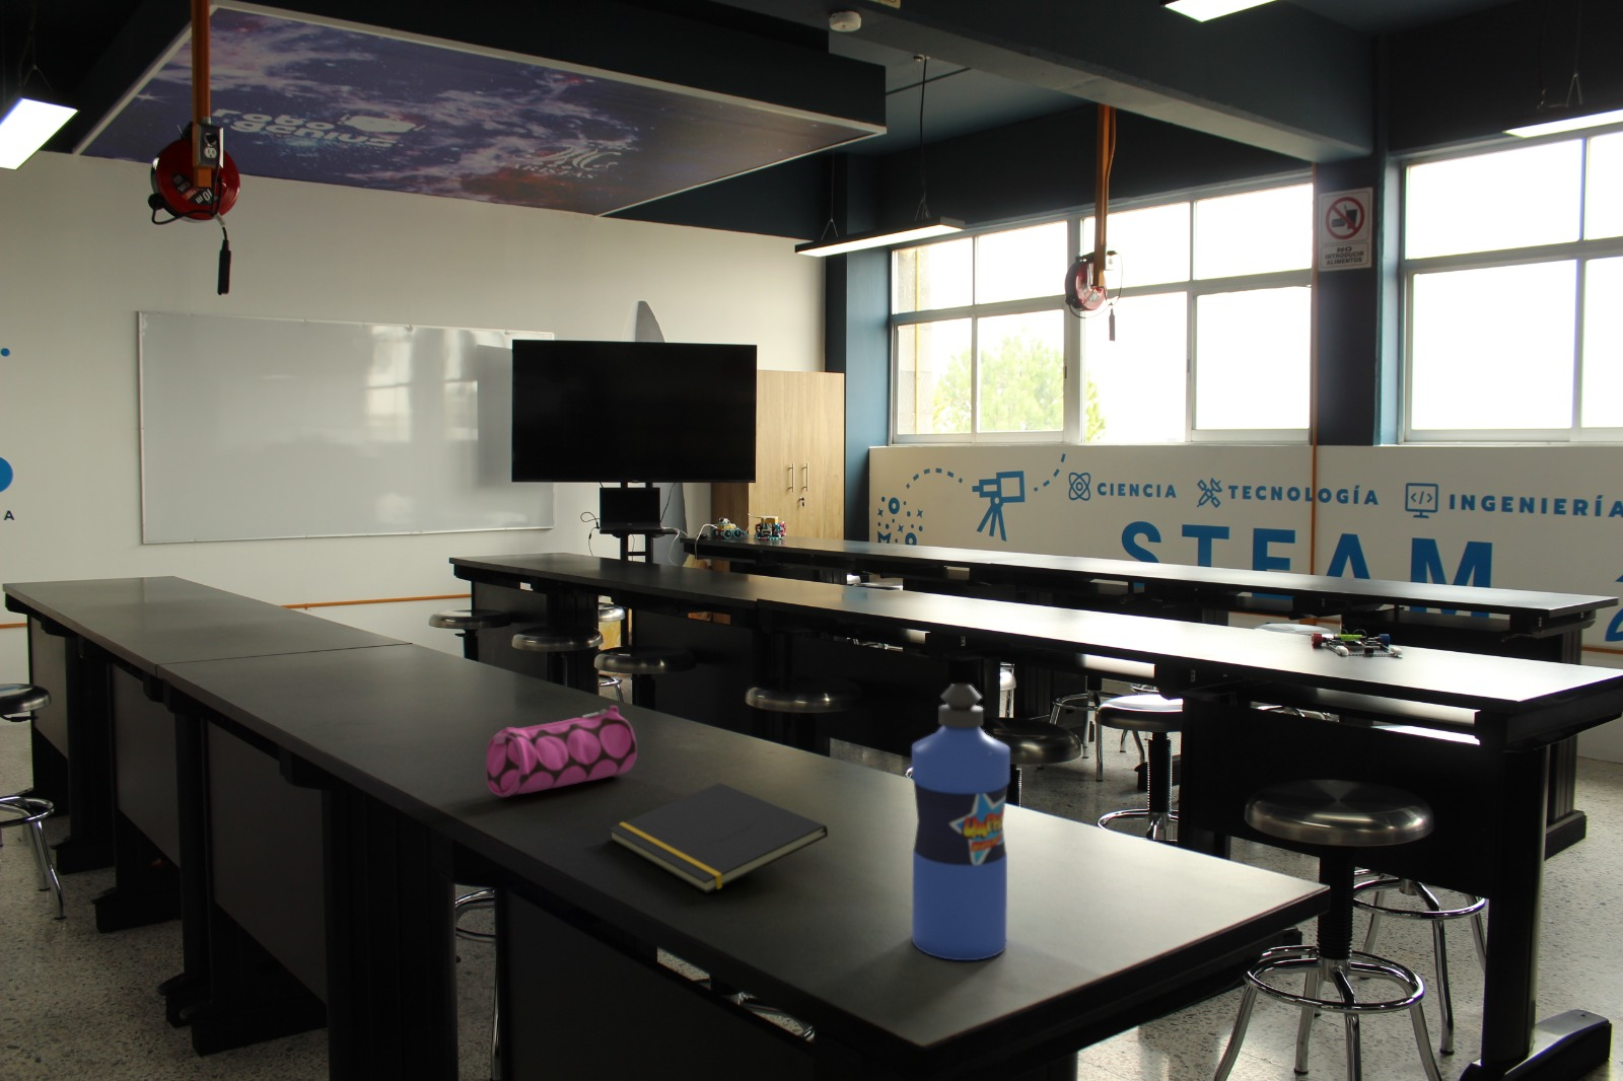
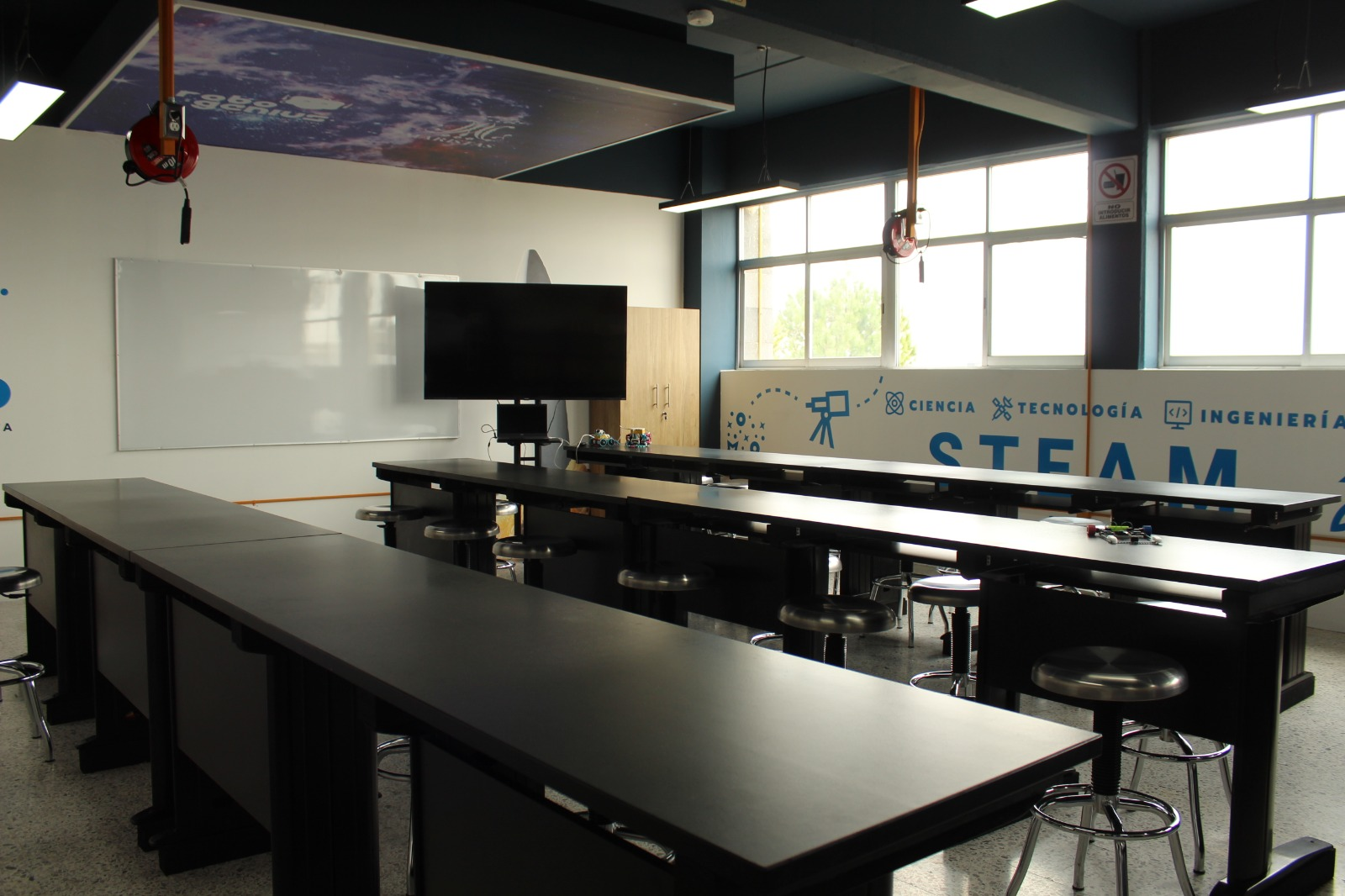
- water bottle (959, 813)
- pencil case (561, 749)
- notepad (714, 831)
